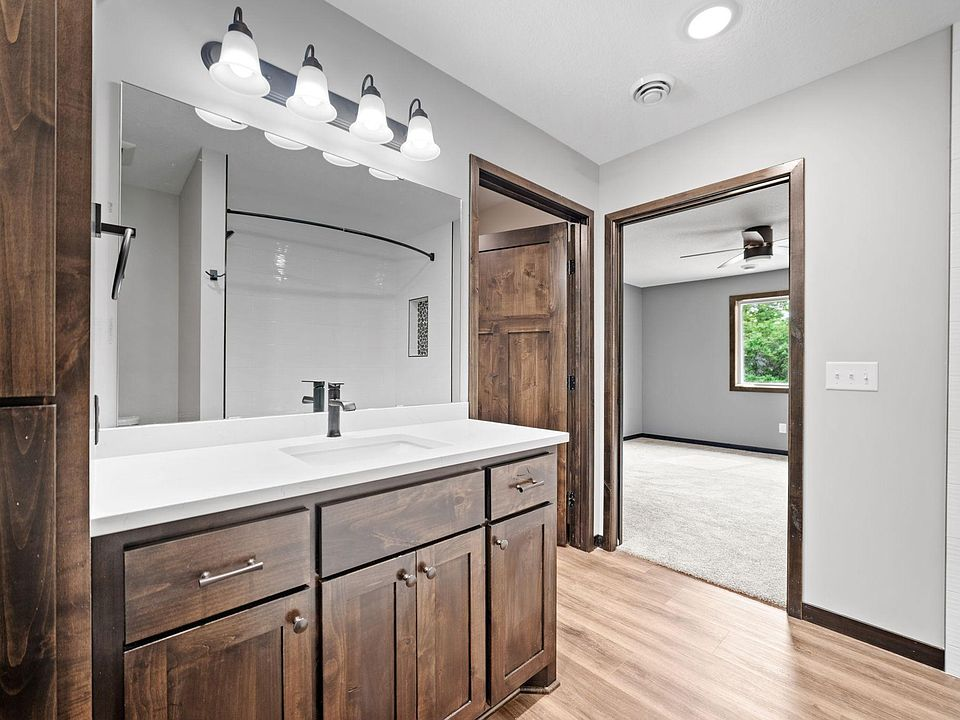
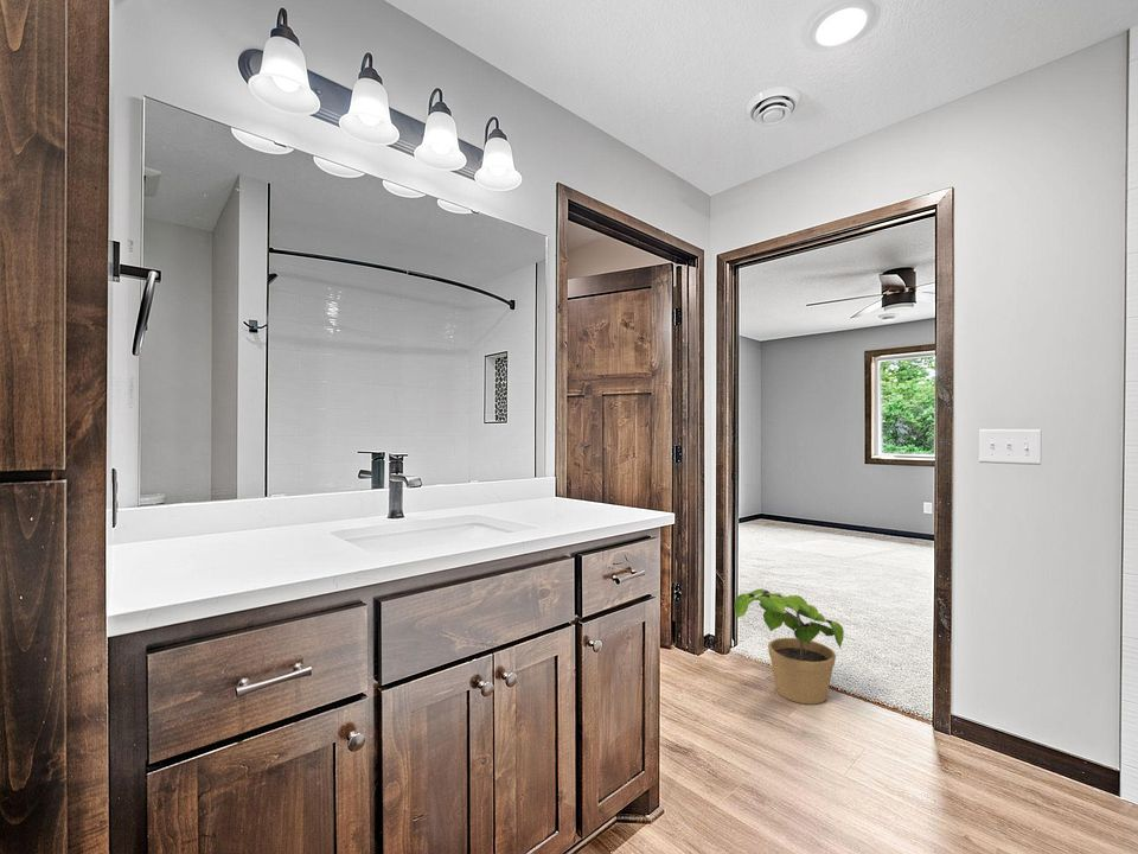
+ potted plant (775, 640)
